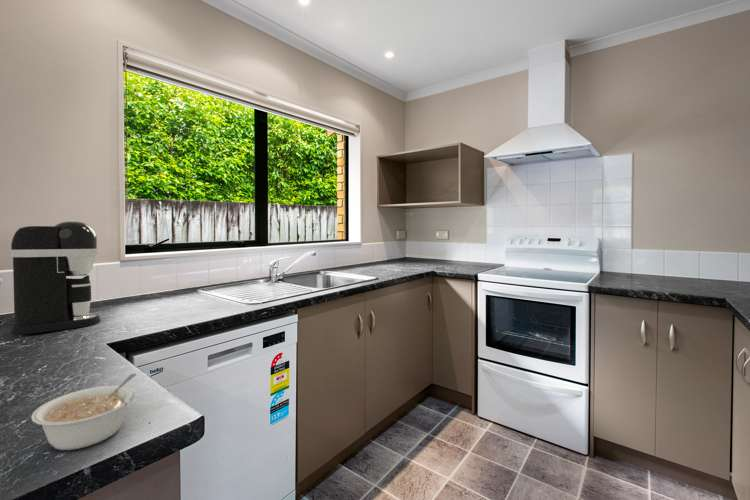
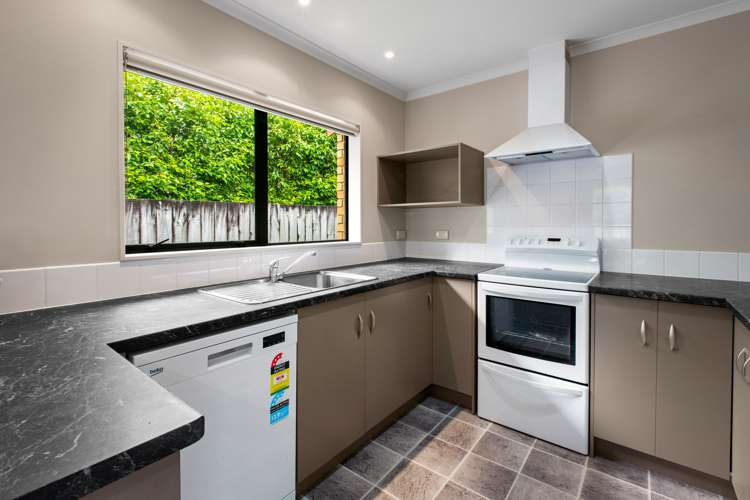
- coffee maker (57, 274)
- legume (88, 413)
